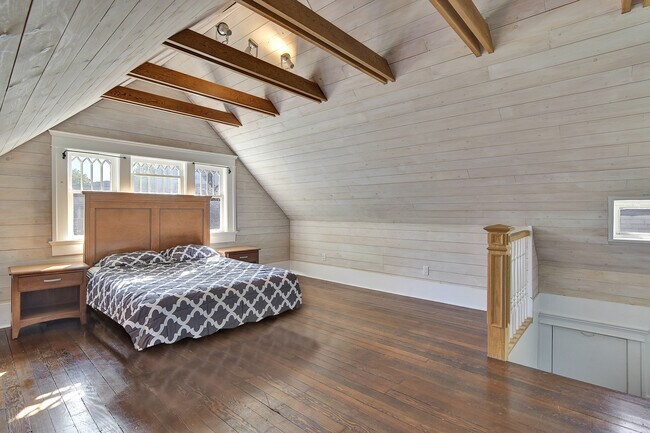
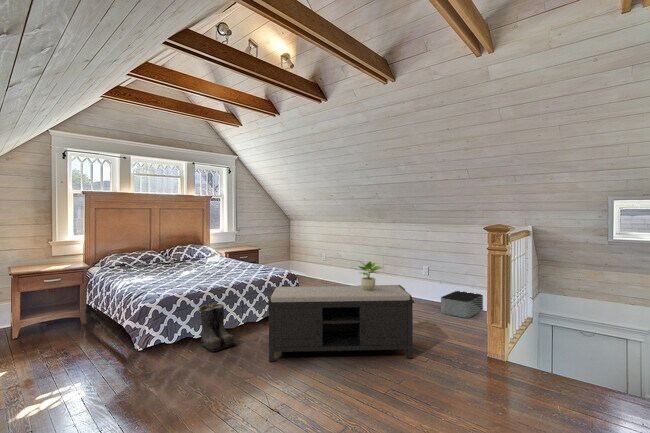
+ bench (339, 320)
+ potted plant (369, 274)
+ storage bin (462, 303)
+ boots (215, 325)
